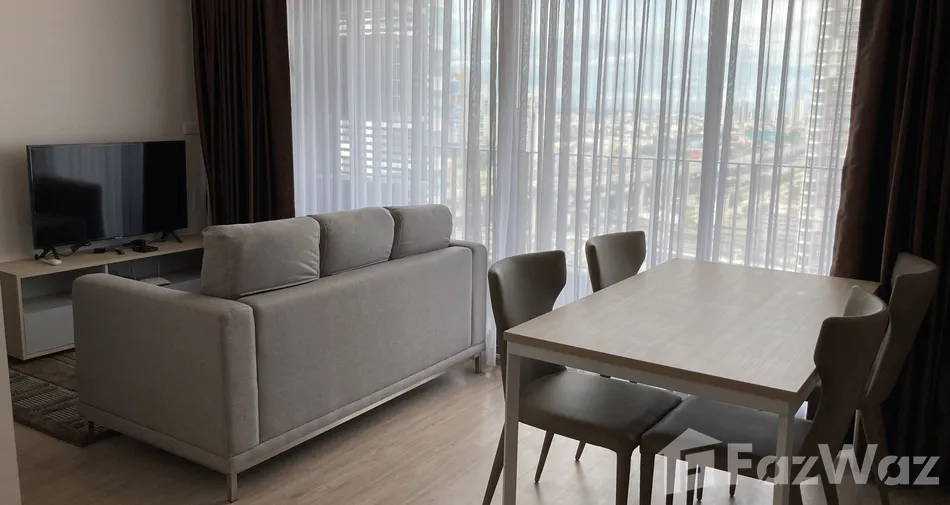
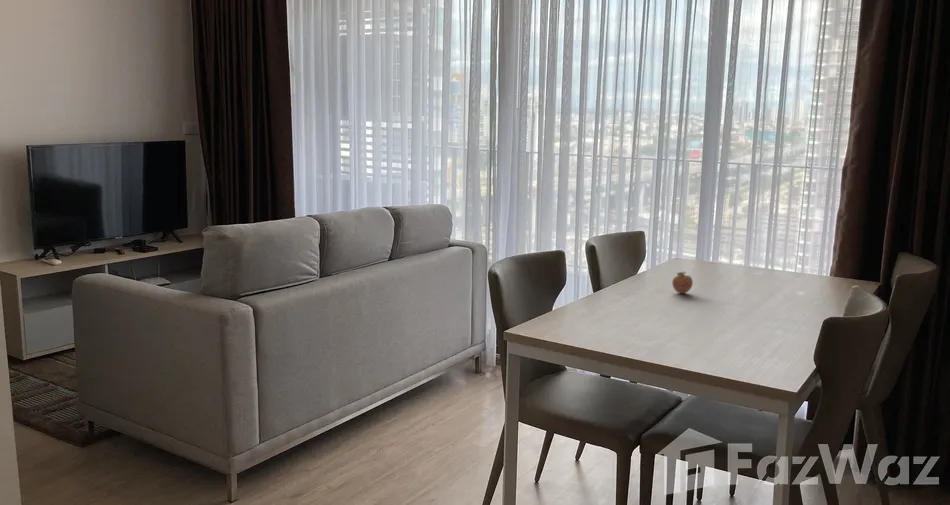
+ fruit (682, 282)
